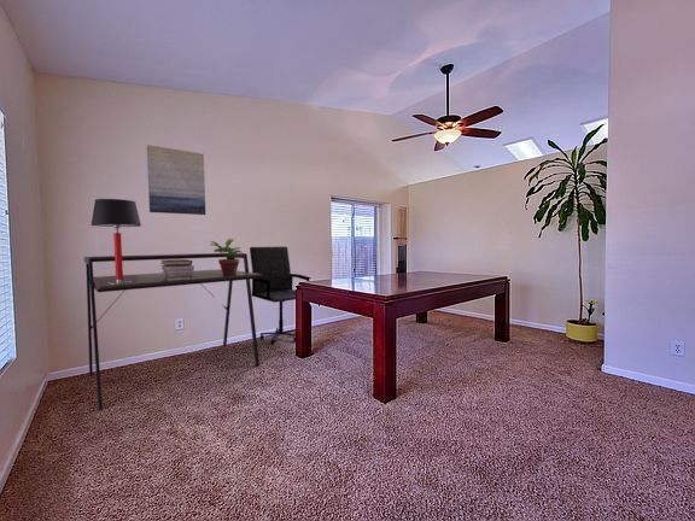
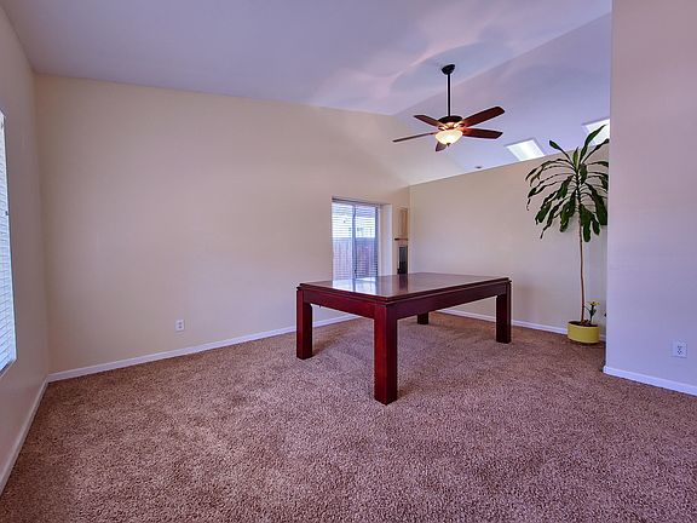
- book stack (176, 269)
- table lamp (117, 241)
- potted plant (227, 256)
- desk (176, 285)
- wall art (177, 181)
- office chair (281, 293)
